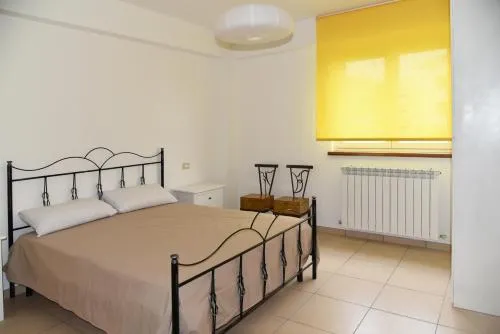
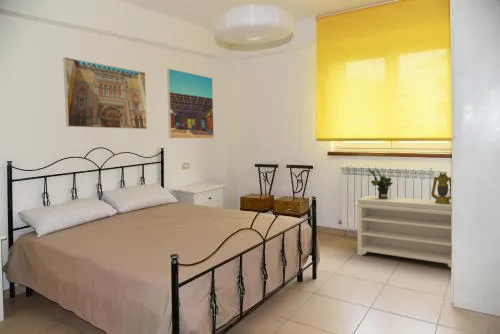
+ bench (408, 229)
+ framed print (192, 106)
+ lantern (442, 187)
+ potted plant (378, 184)
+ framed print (109, 97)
